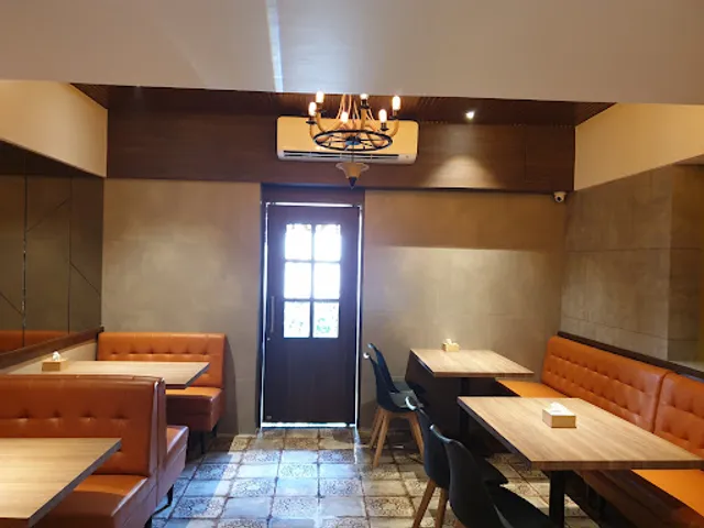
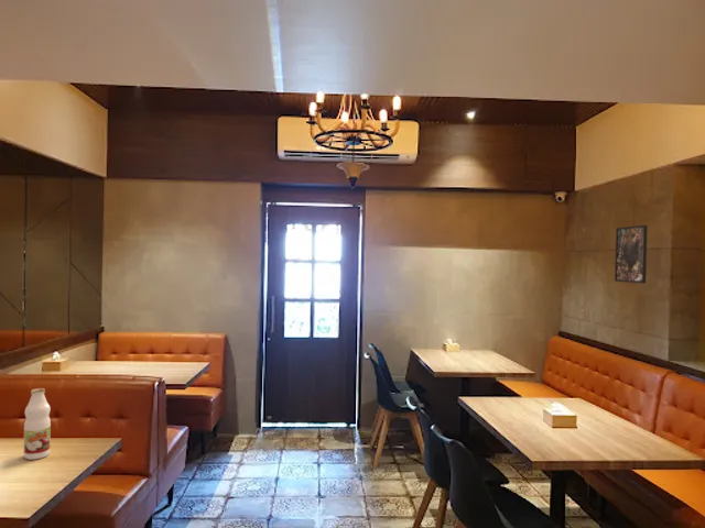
+ beverage bottle (37, 422)
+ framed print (630, 254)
